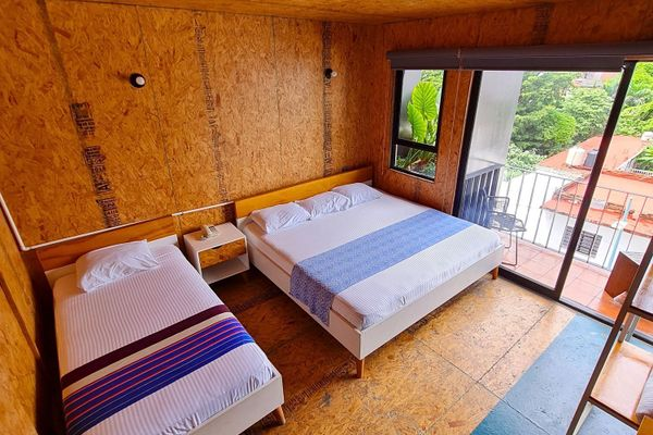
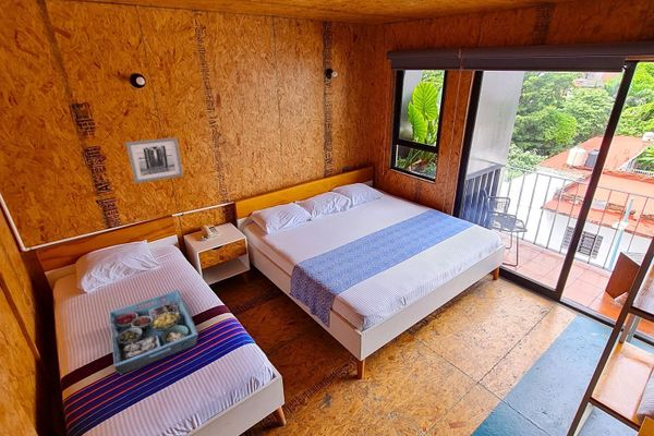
+ wall art (156, 159)
+ serving tray (153, 326)
